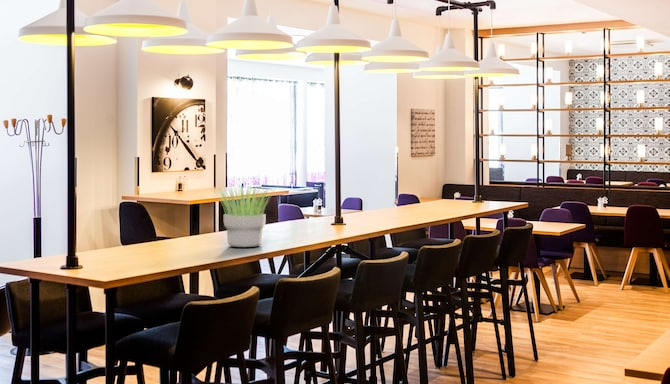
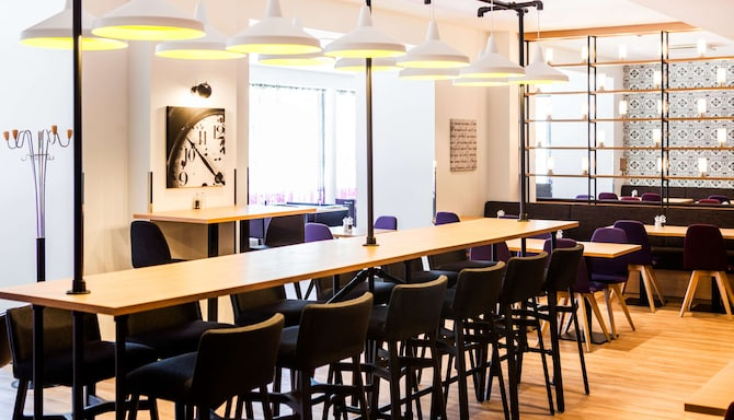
- potted plant (245, 216)
